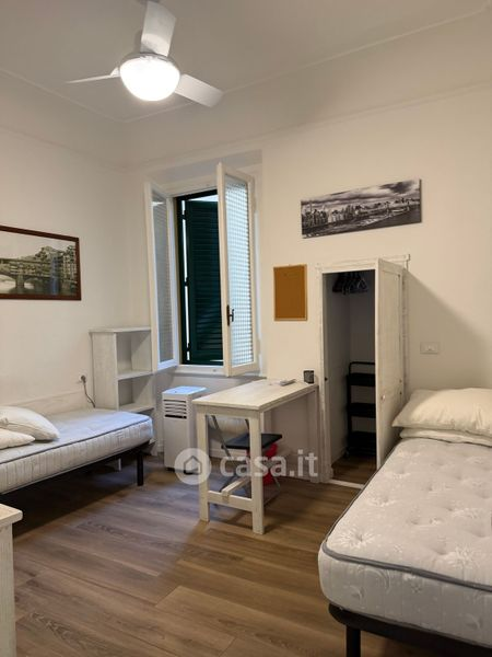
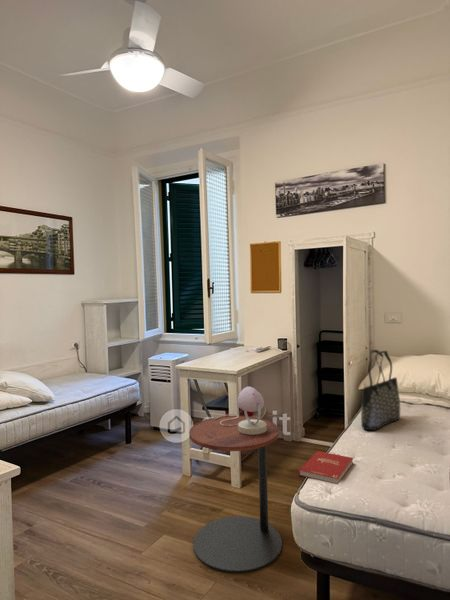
+ table lamp (240, 402)
+ tote bag (379, 386)
+ book (326, 466)
+ side table (259, 486)
